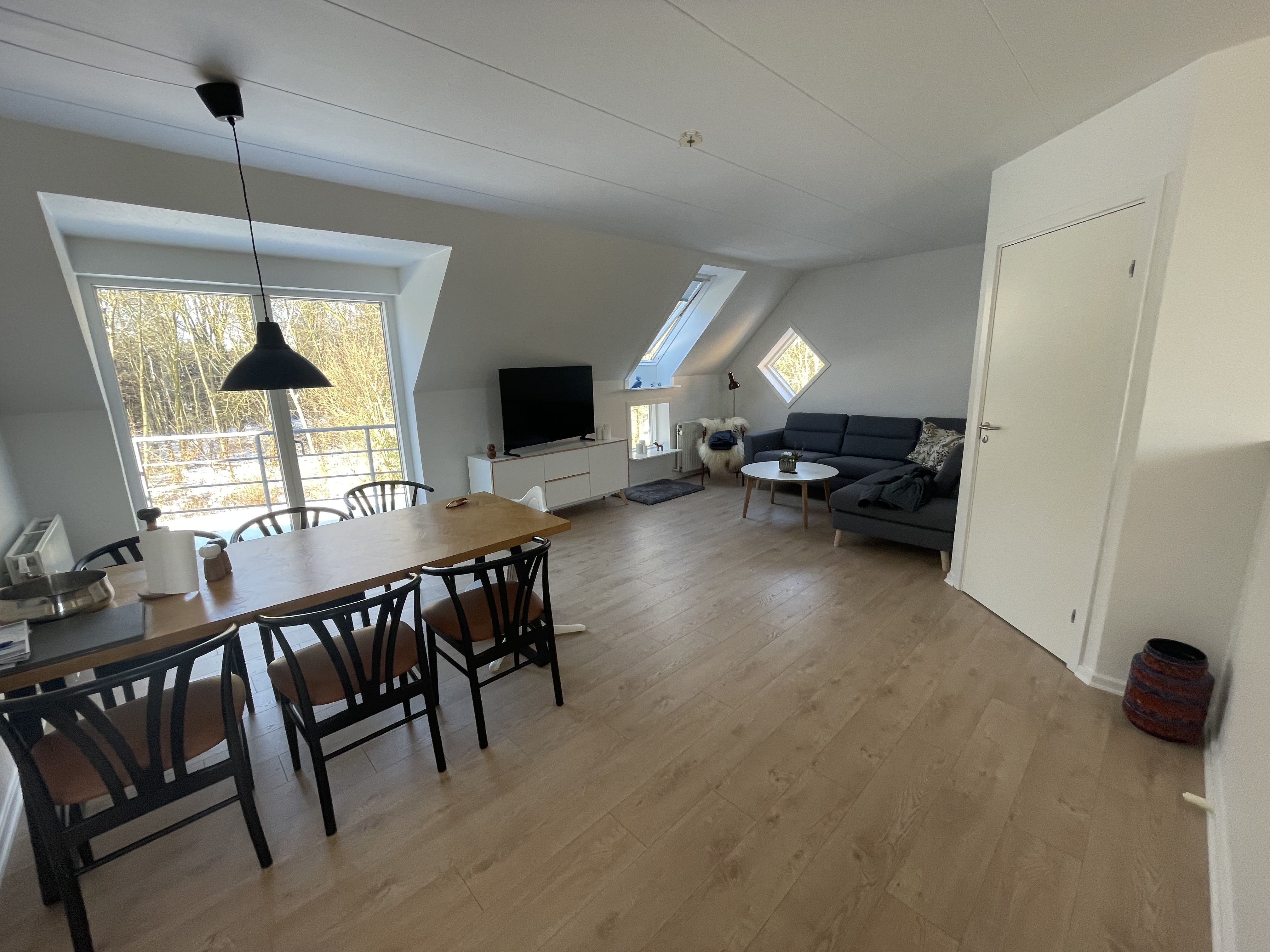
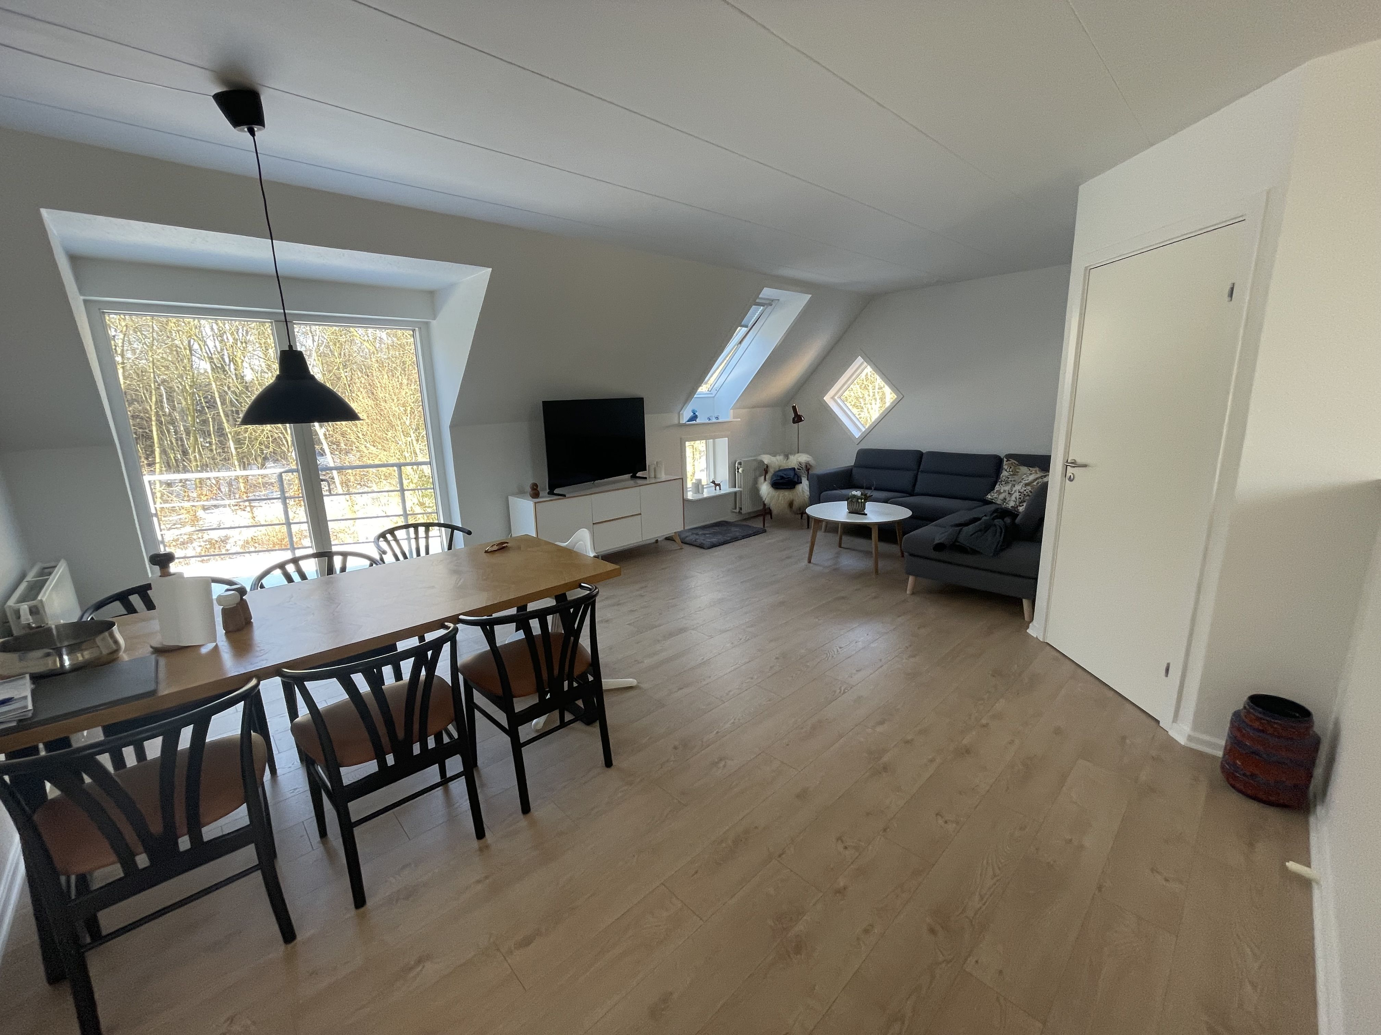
- smoke detector (690, 139)
